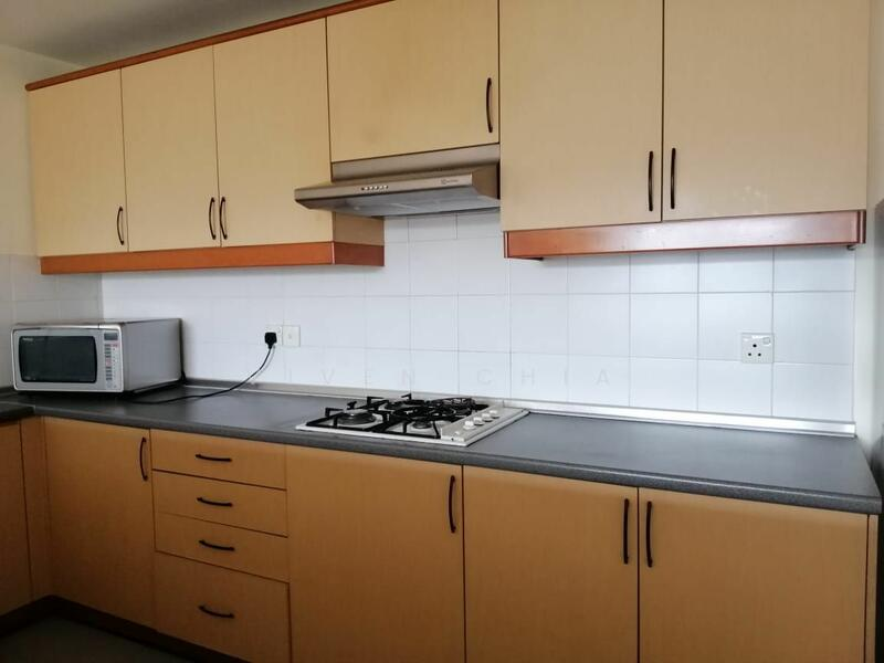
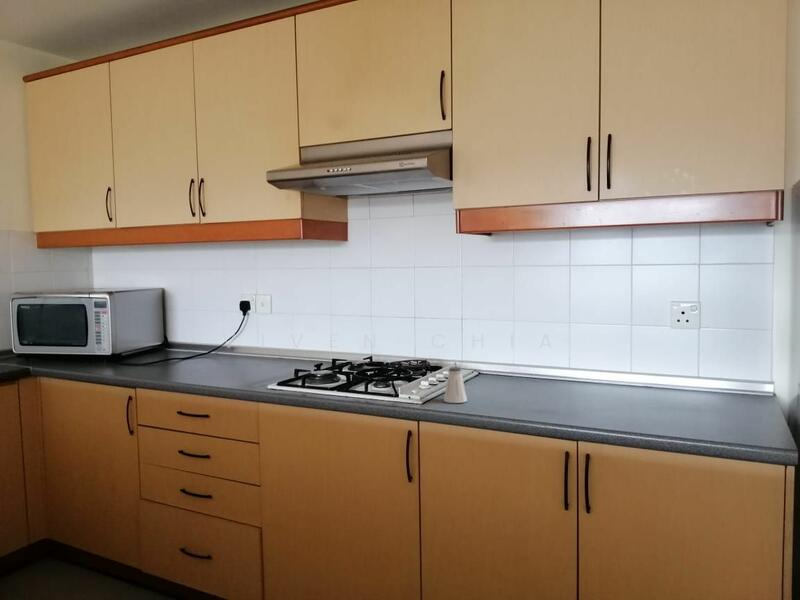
+ saltshaker (455, 384)
